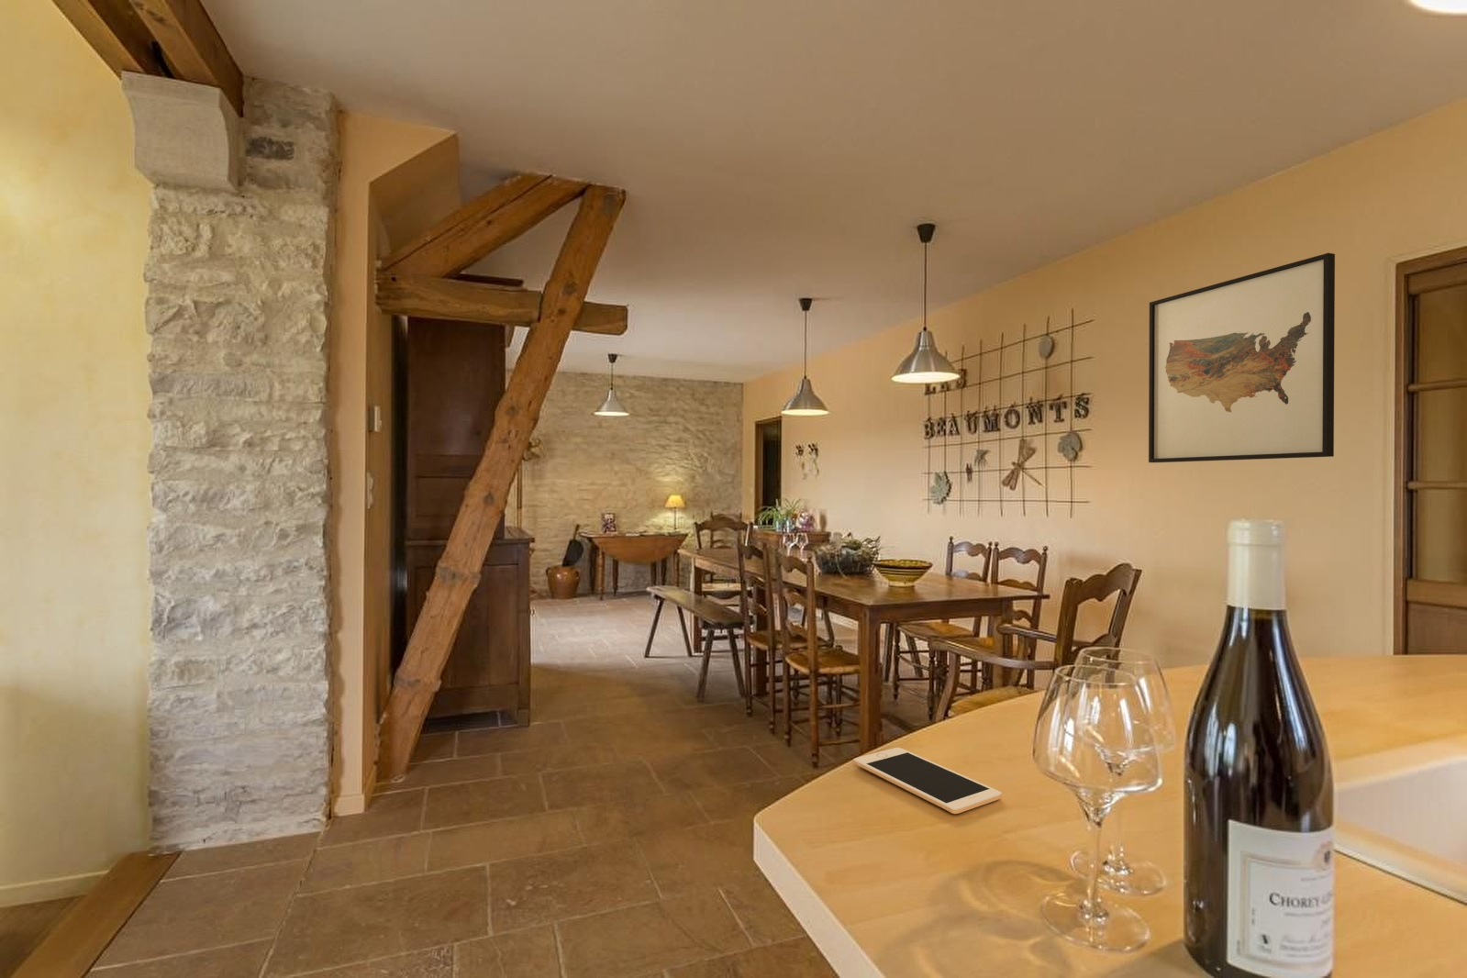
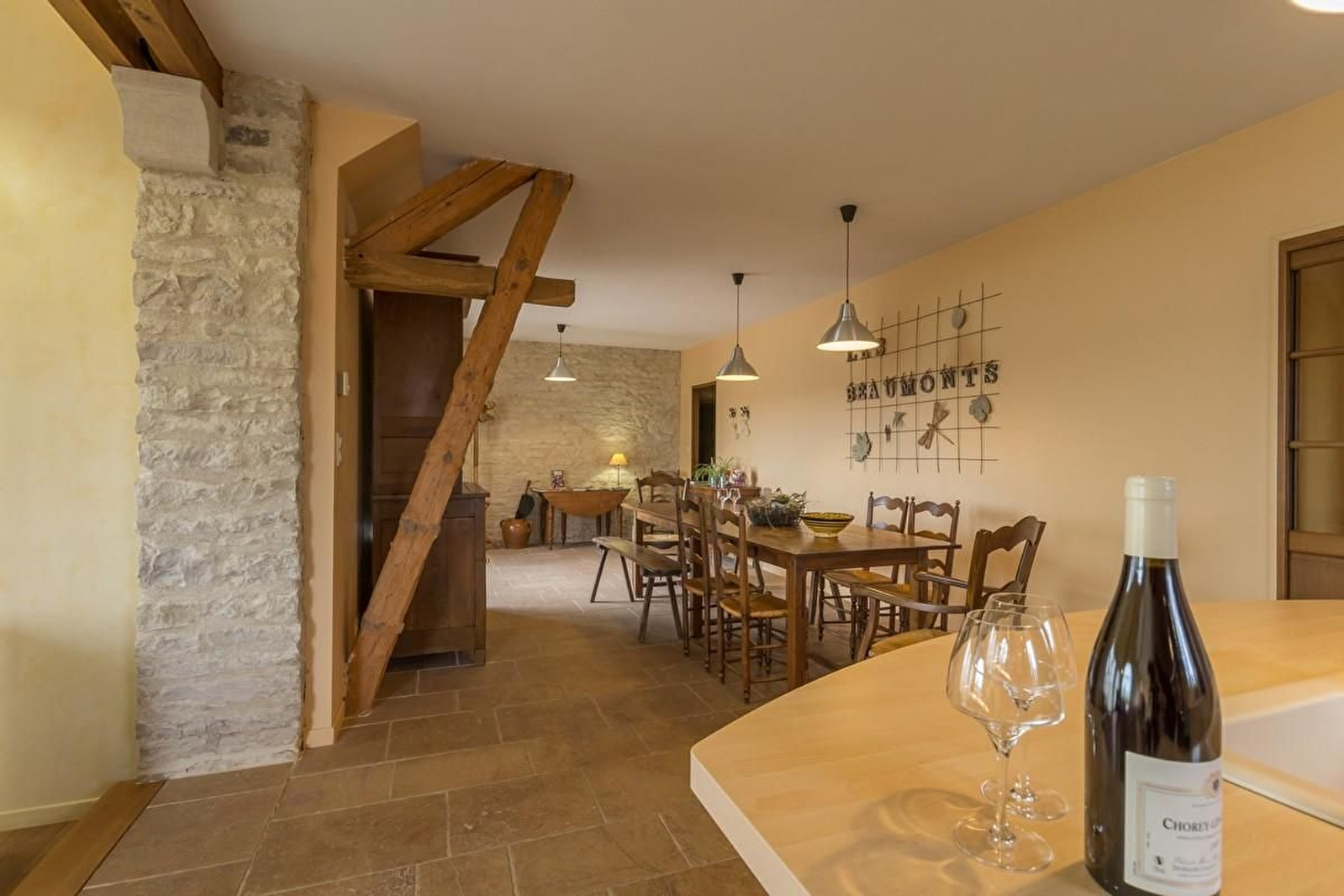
- cell phone (923, 777)
- wall art (1230, 370)
